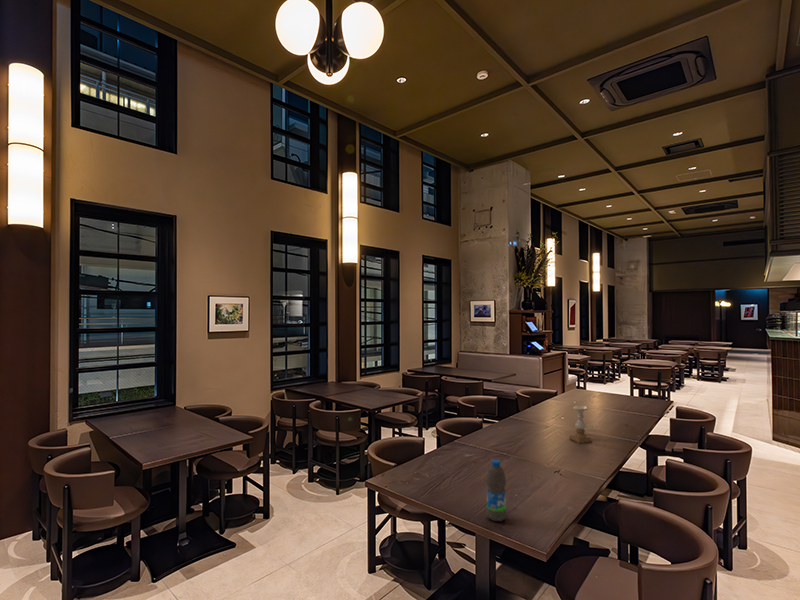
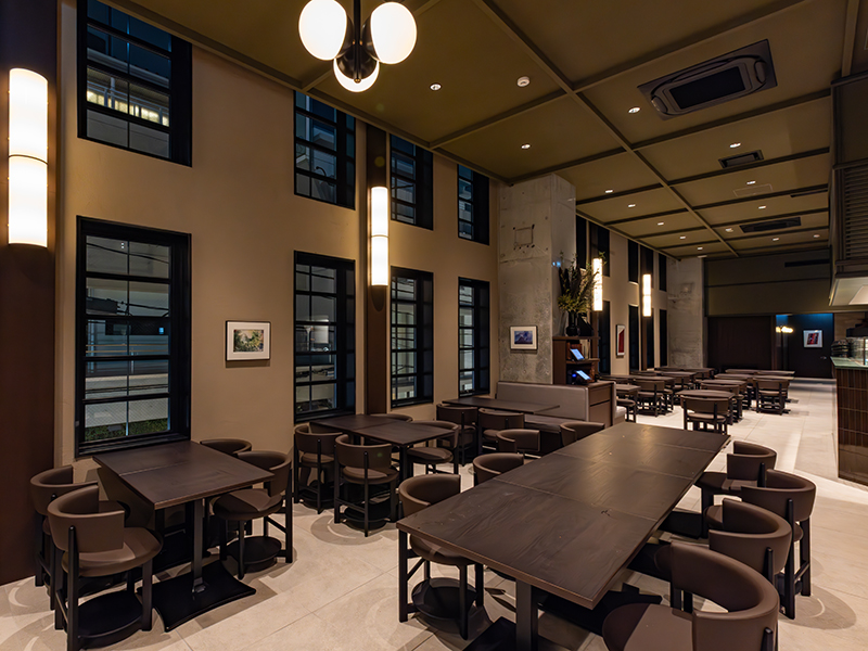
- candle holder (580, 423)
- water bottle (496, 489)
